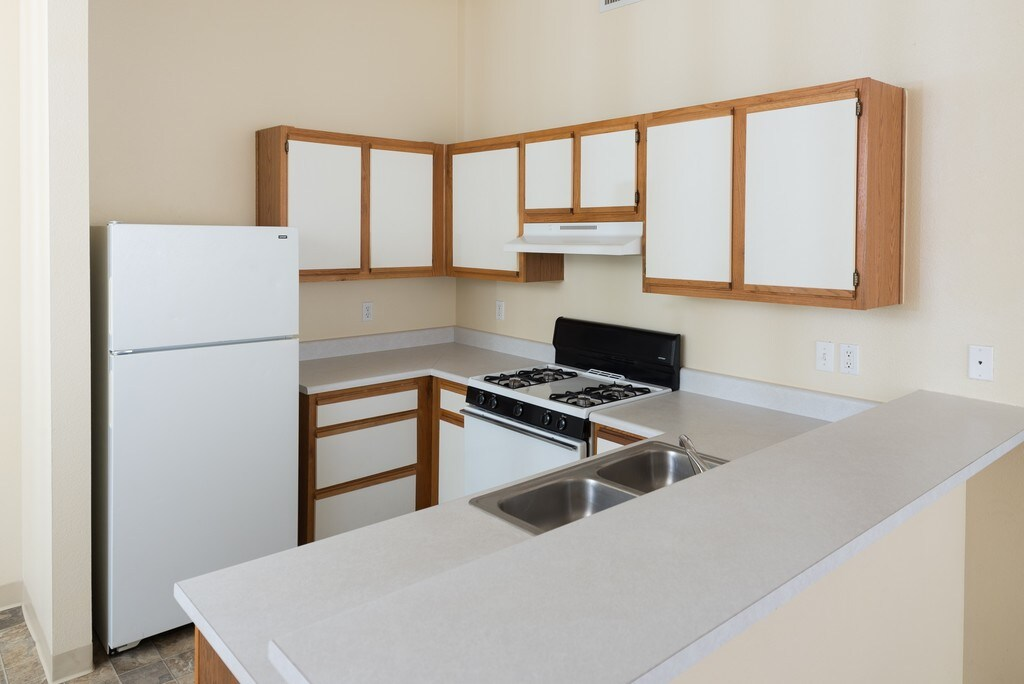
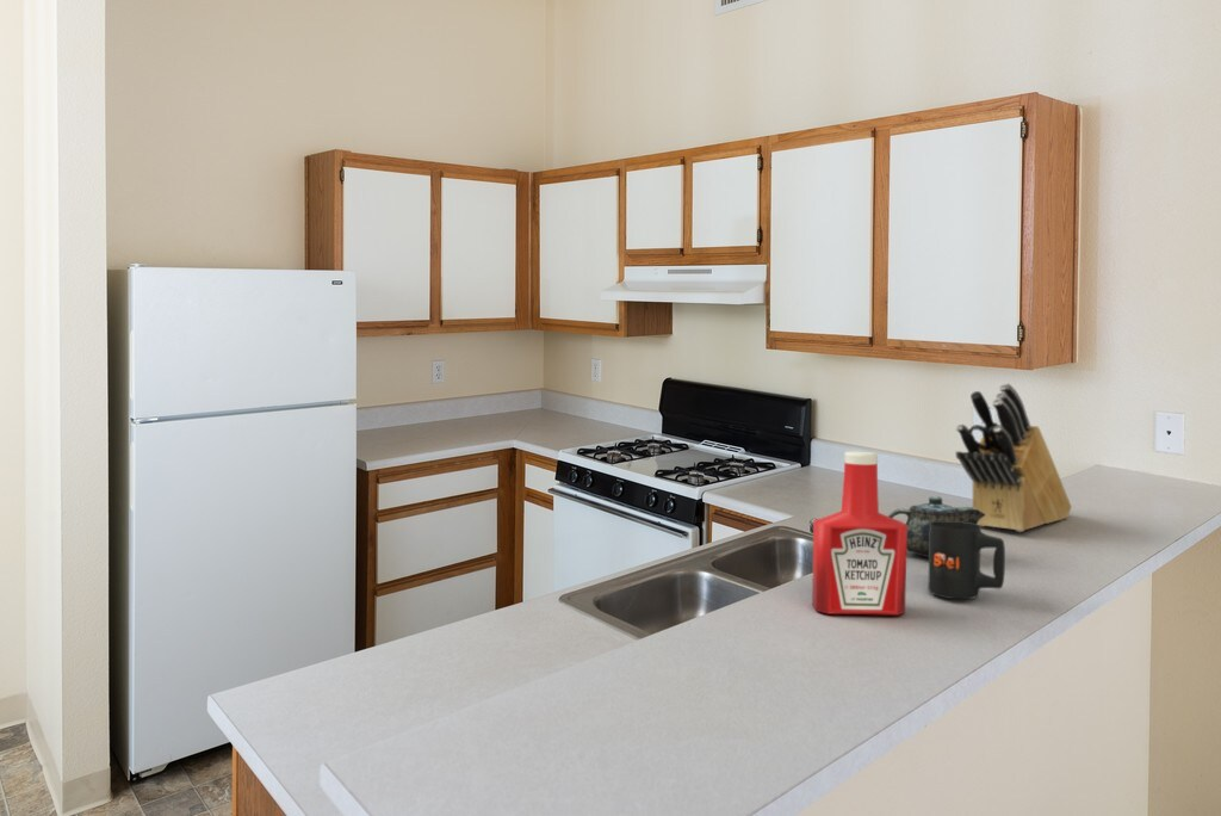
+ mug (966, 562)
+ soap bottle (859, 531)
+ knife block (1015, 453)
+ chinaware (929, 525)
